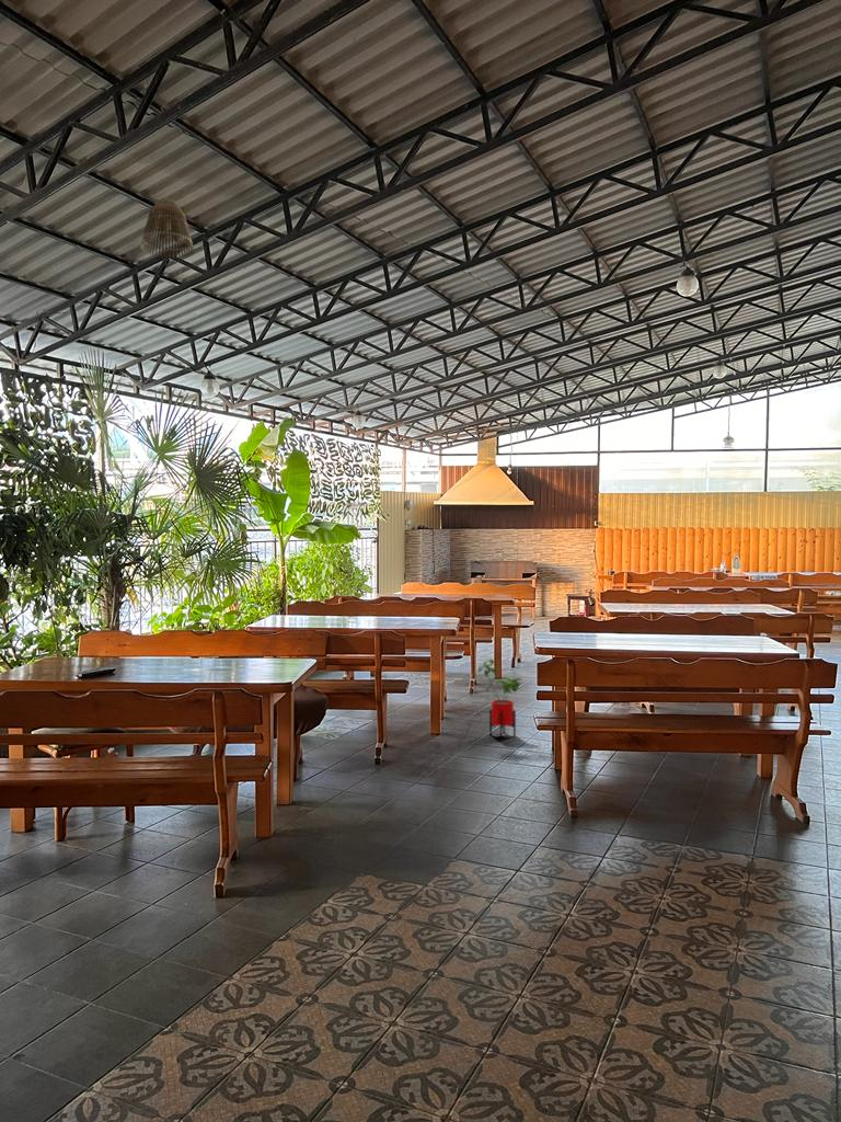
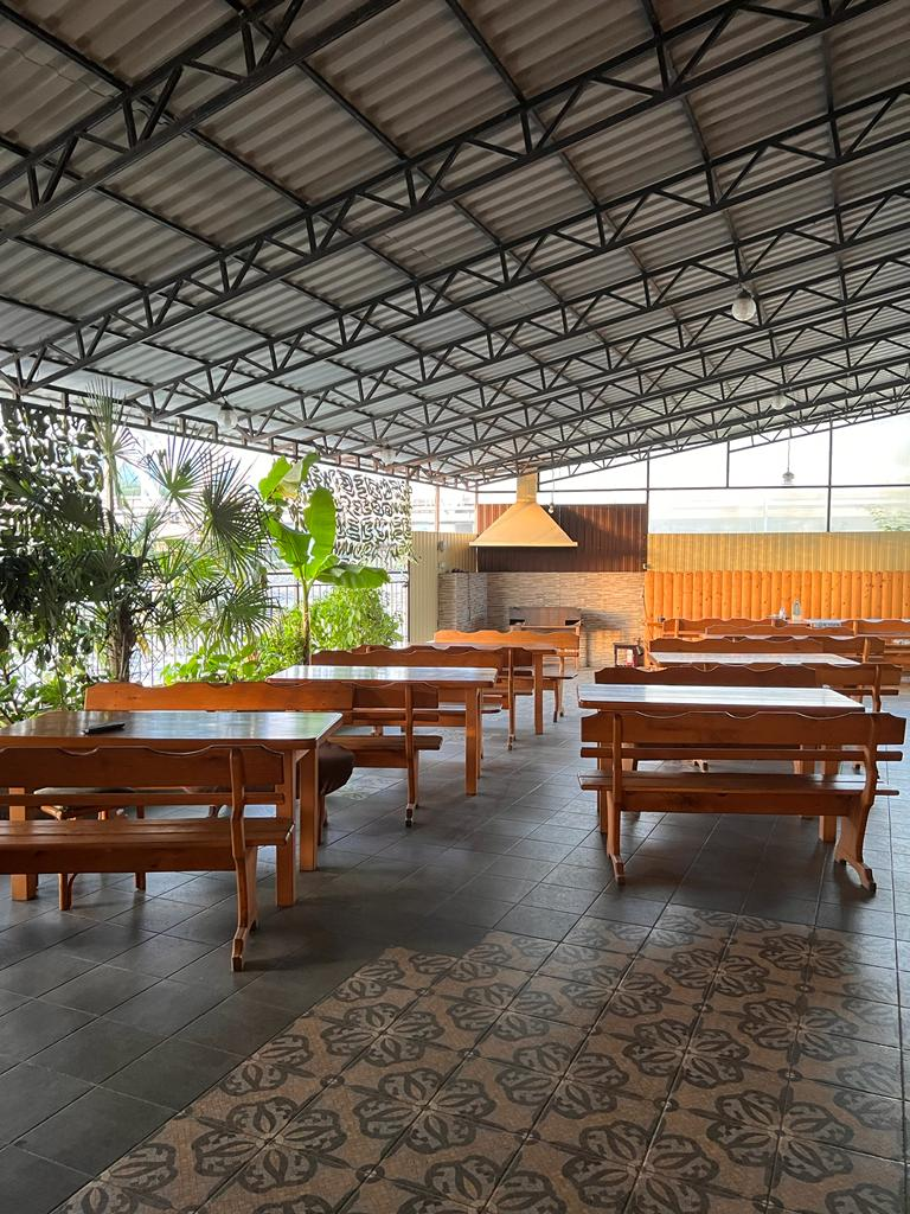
- lamp shade (166, 225)
- house plant (498, 698)
